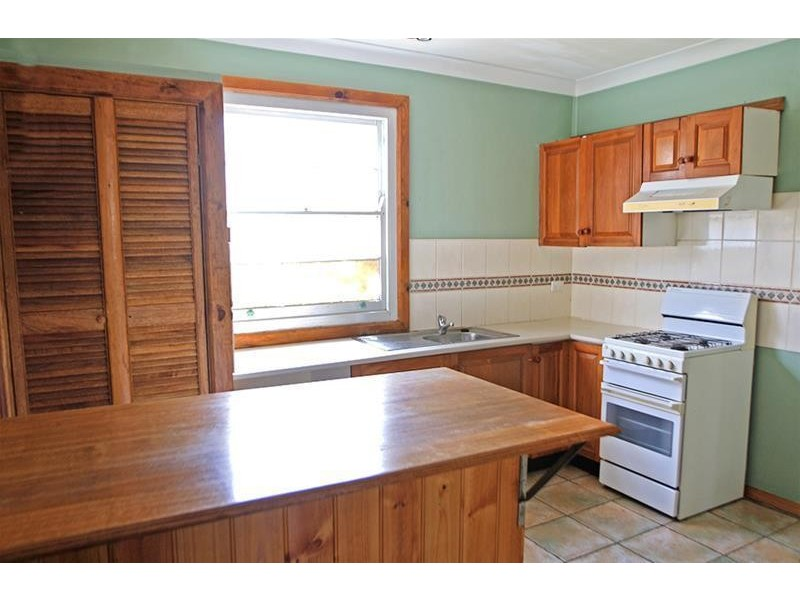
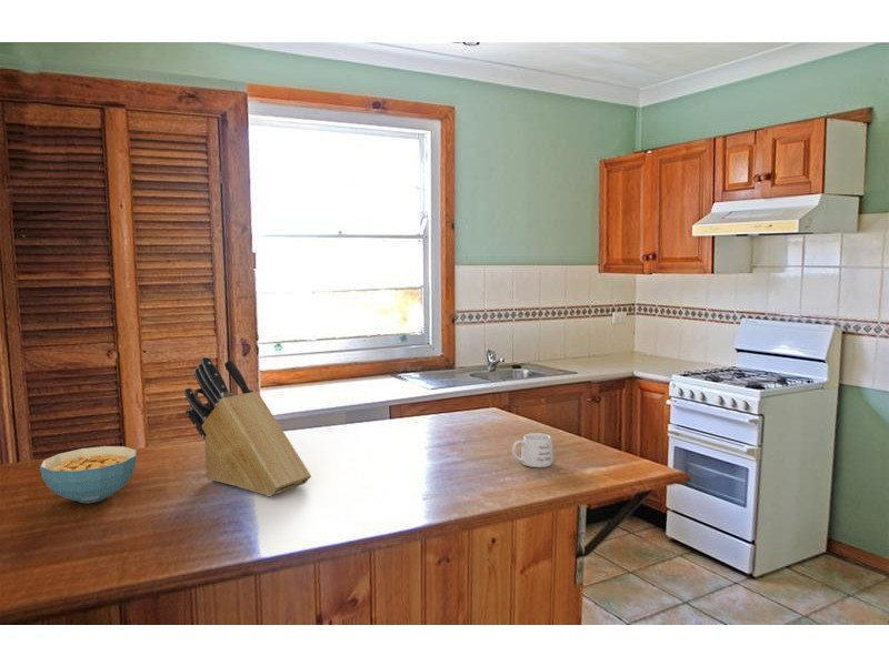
+ knife block (243, 420)
+ cereal bowl (91, 477)
+ mug (531, 451)
